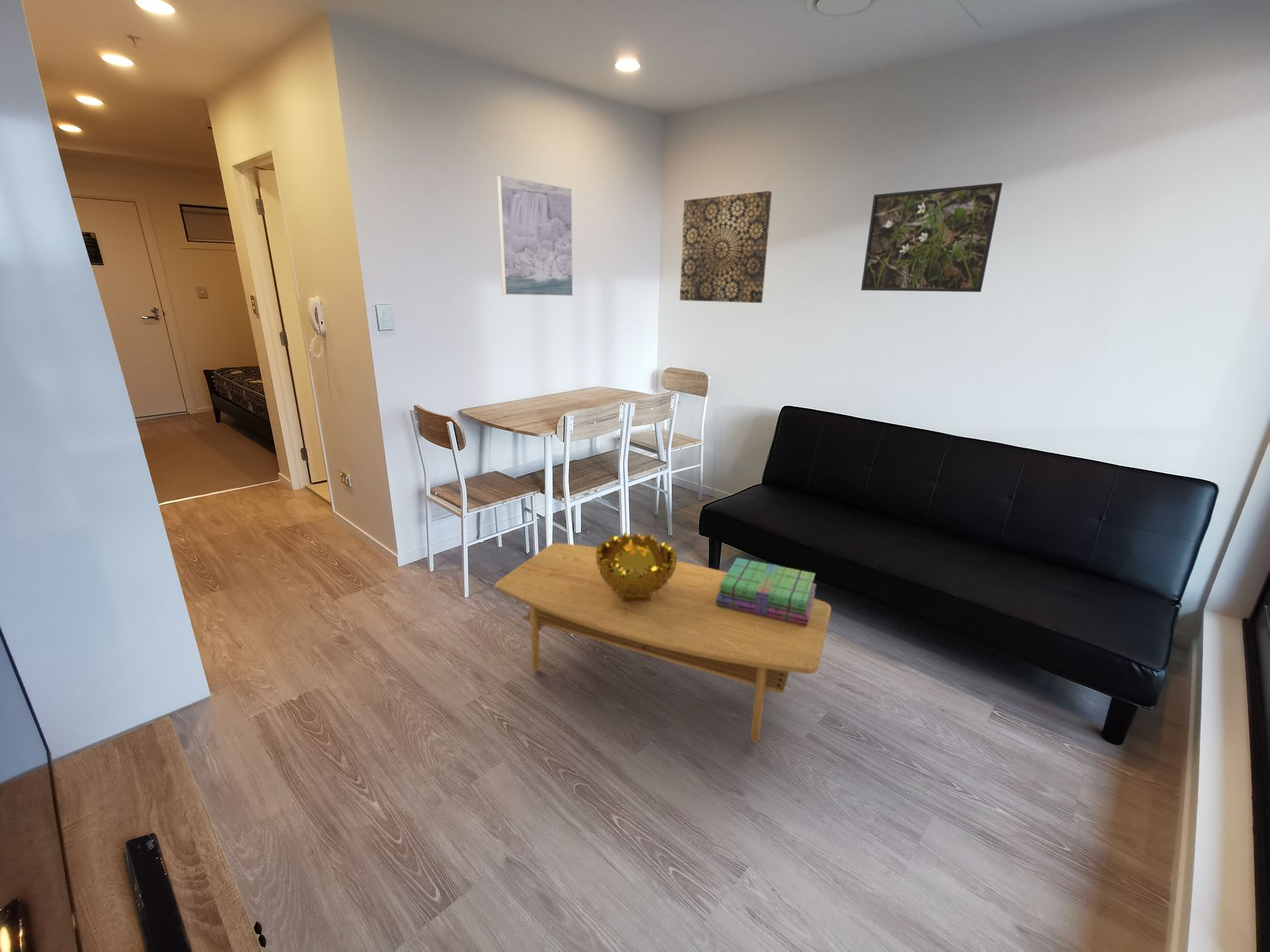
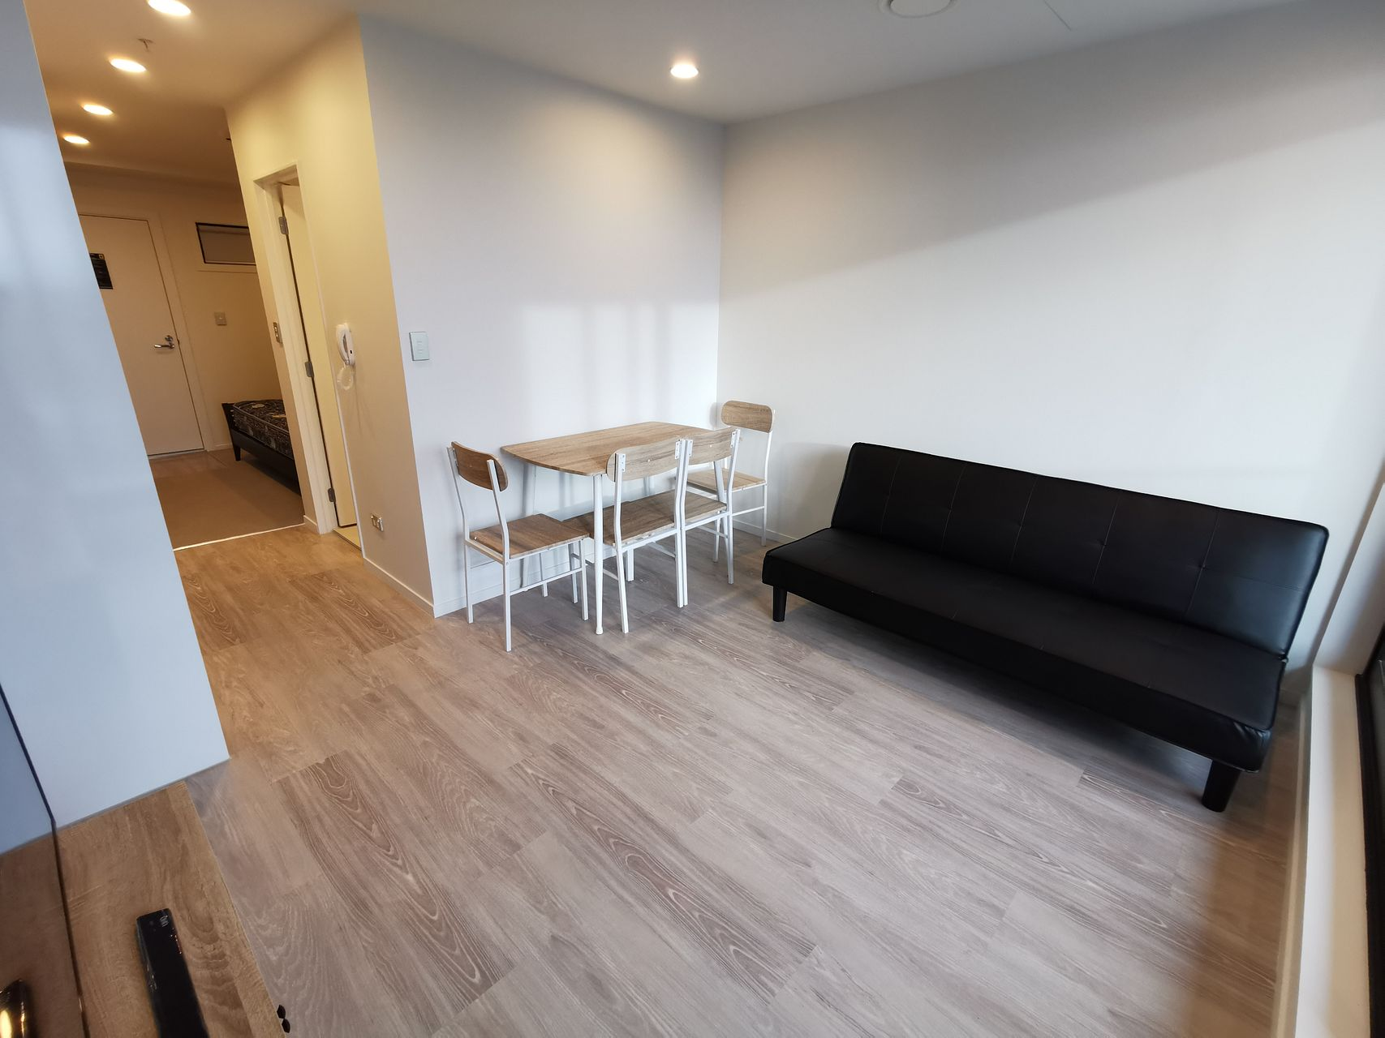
- decorative bowl (636, 569)
- wall art (722, 250)
- coffee table (657, 634)
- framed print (925, 241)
- stack of books (768, 588)
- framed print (537, 240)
